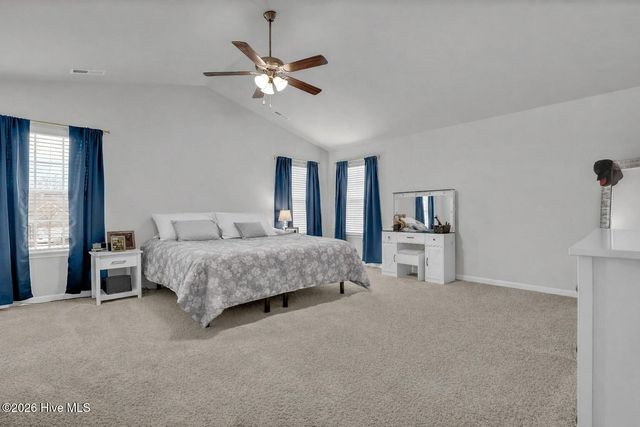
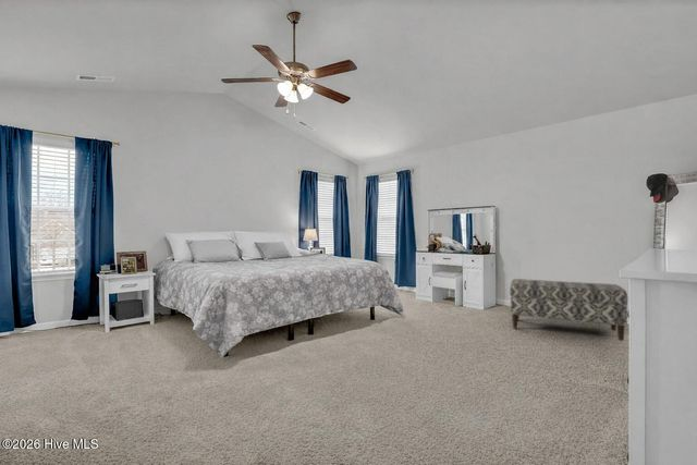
+ bench (563, 306)
